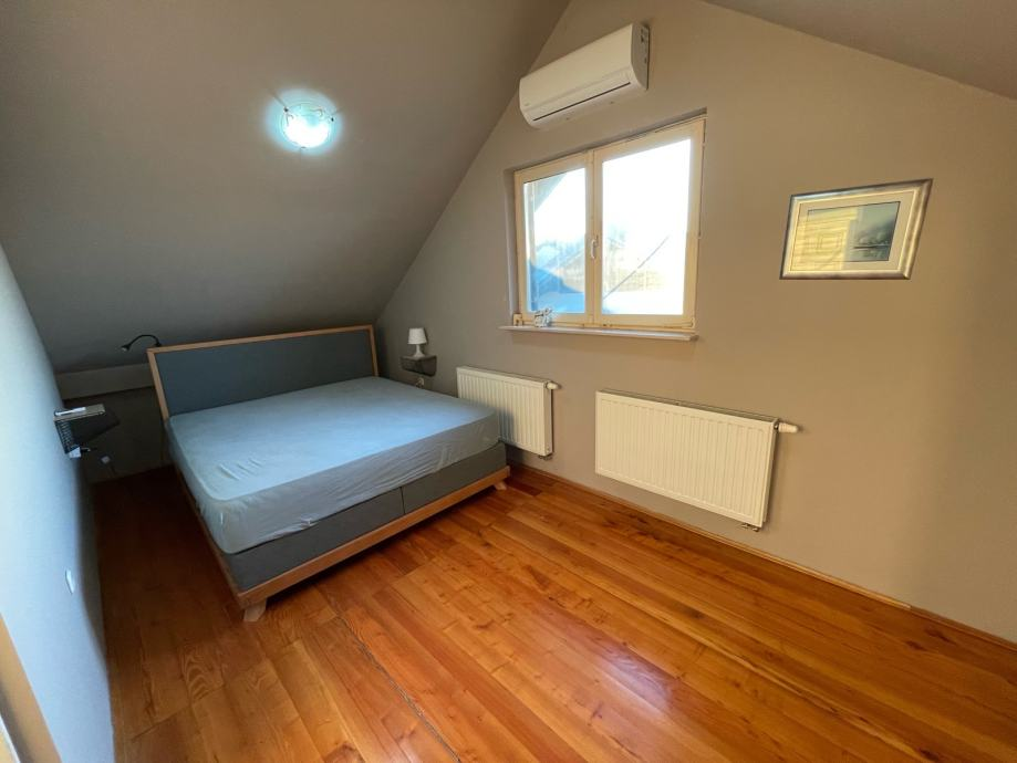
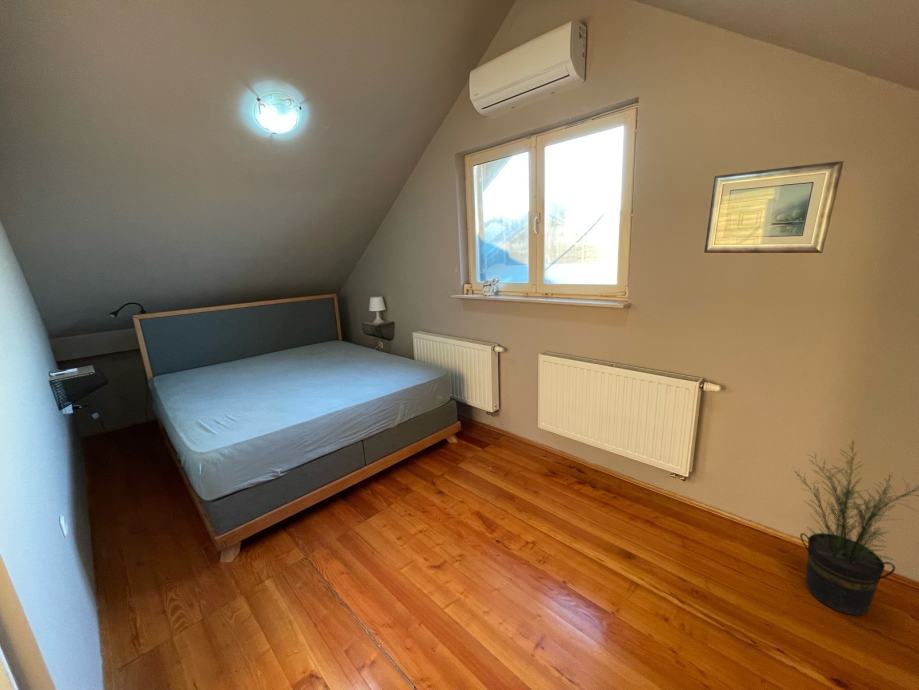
+ potted plant (845, 525)
